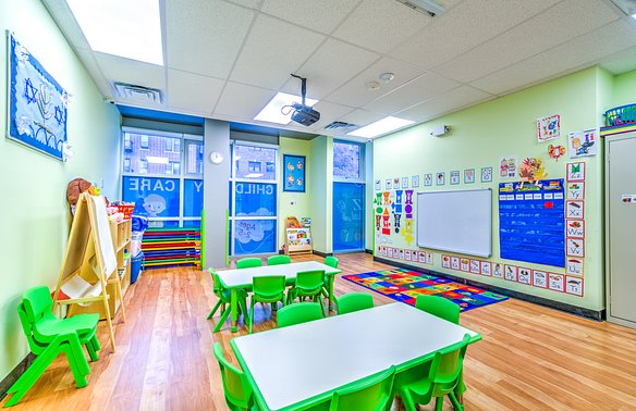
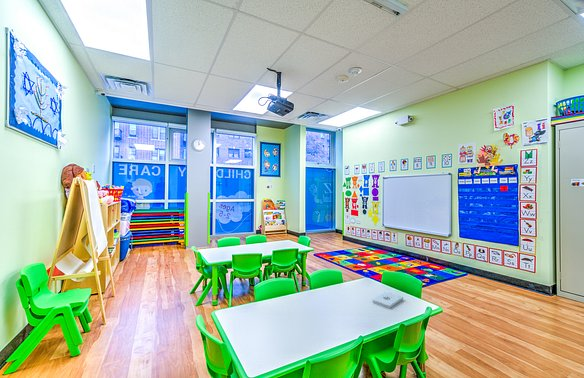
+ notepad (387, 299)
